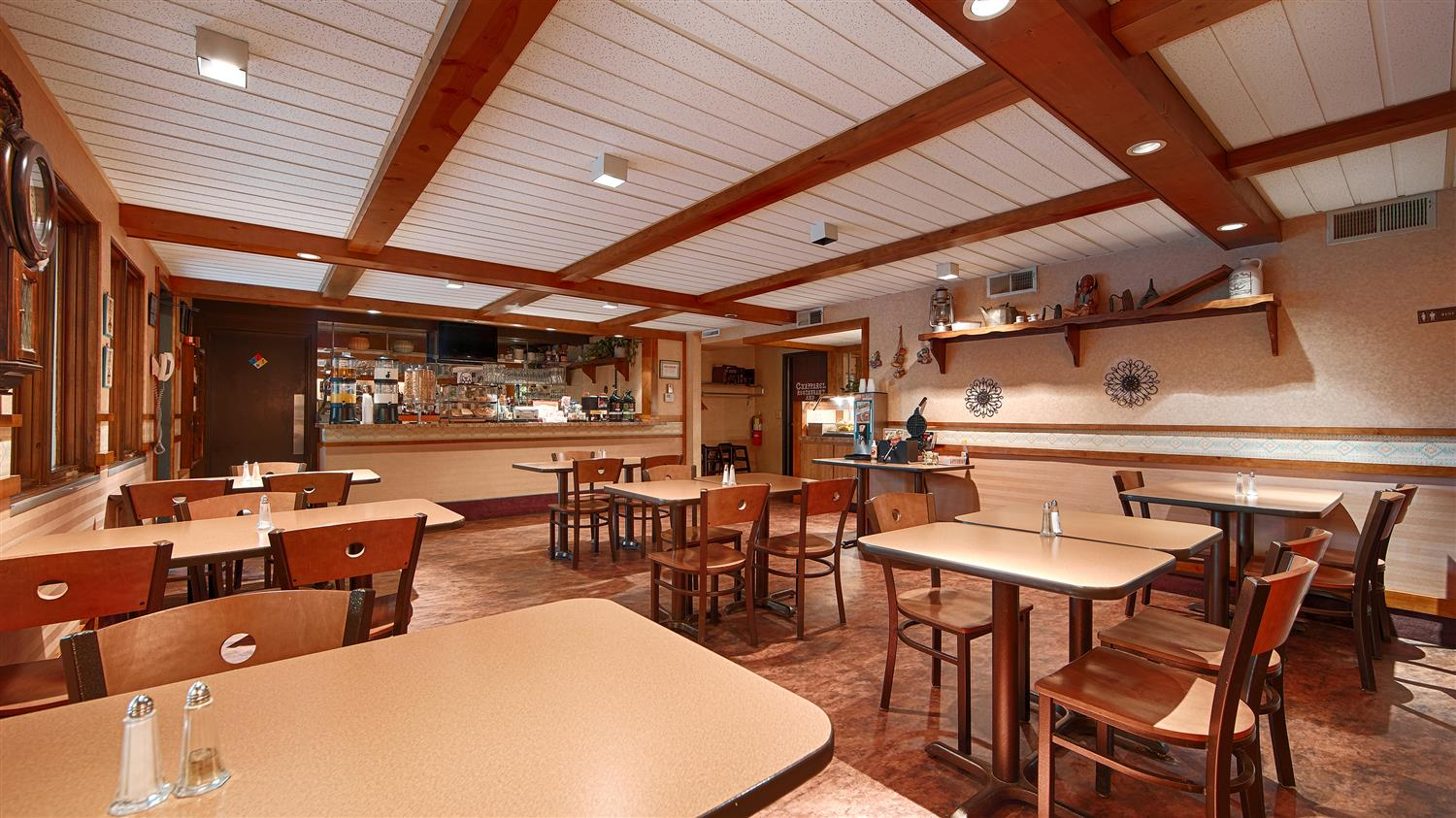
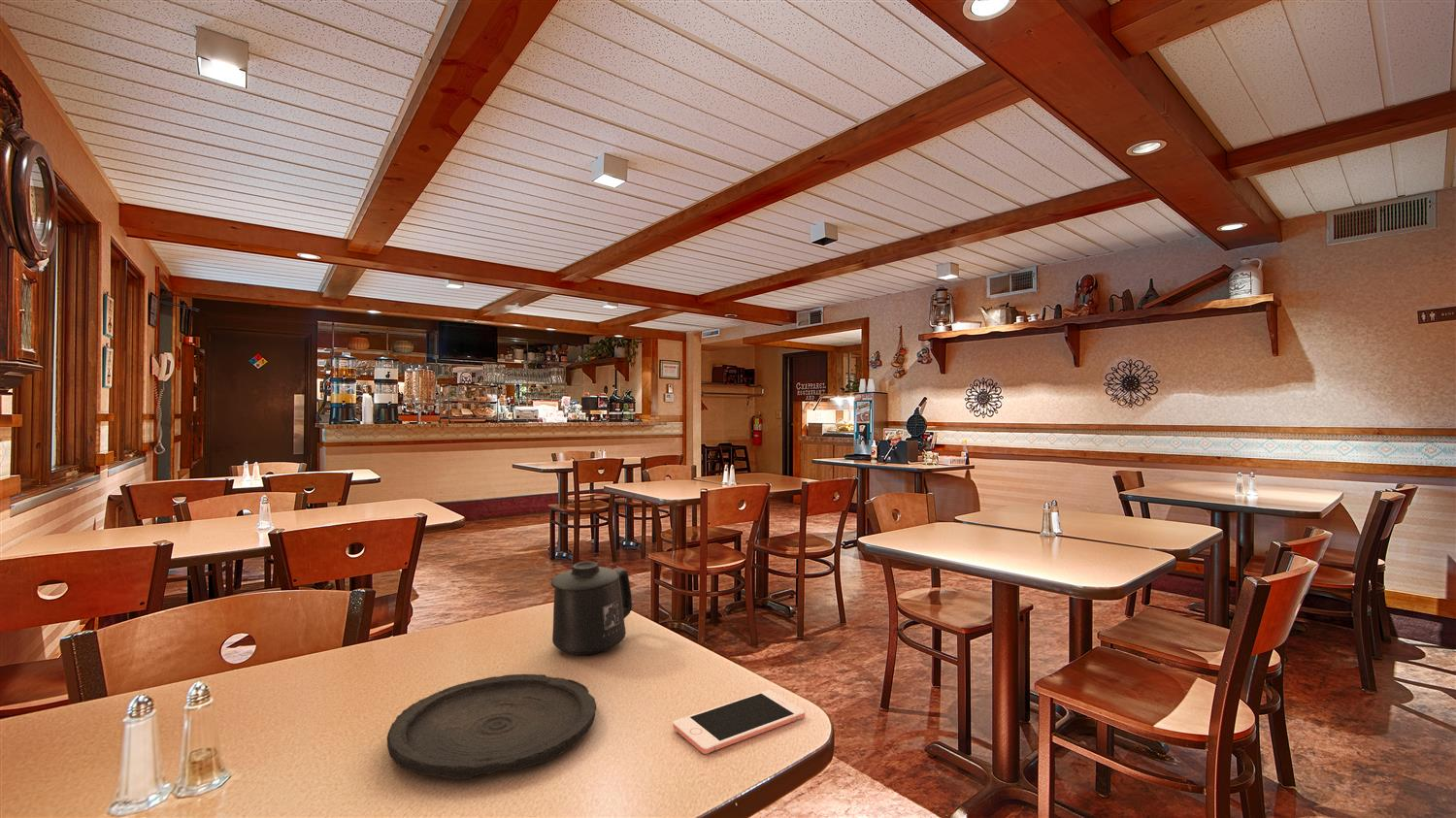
+ plate (497, 721)
+ mug (591, 602)
+ cell phone (740, 719)
